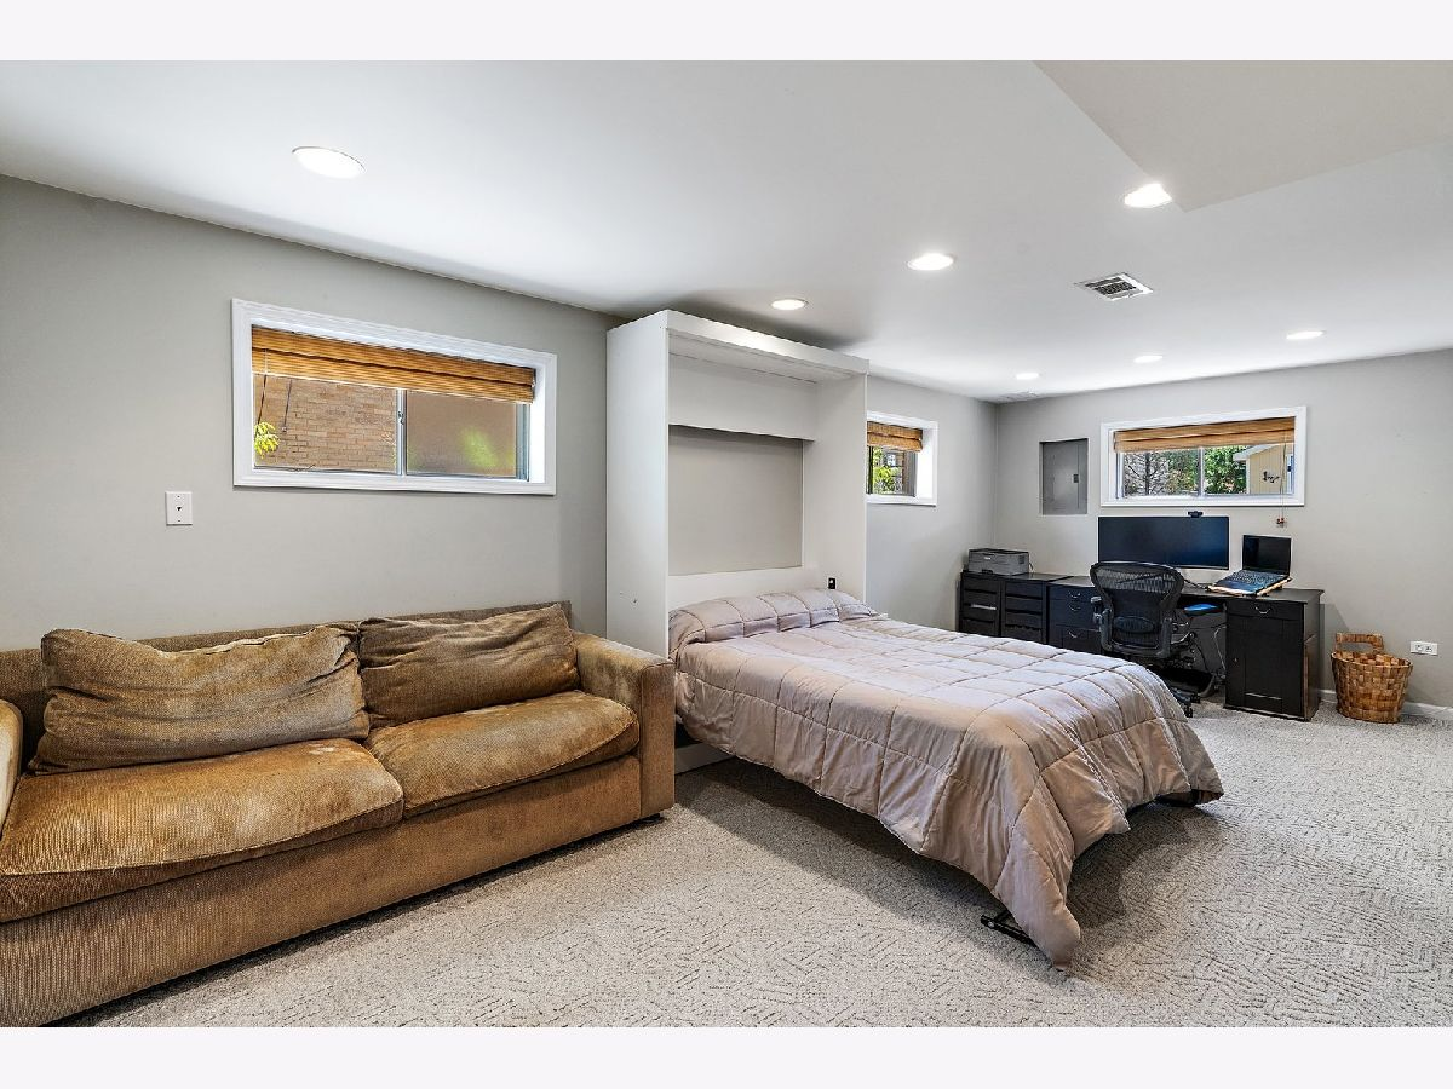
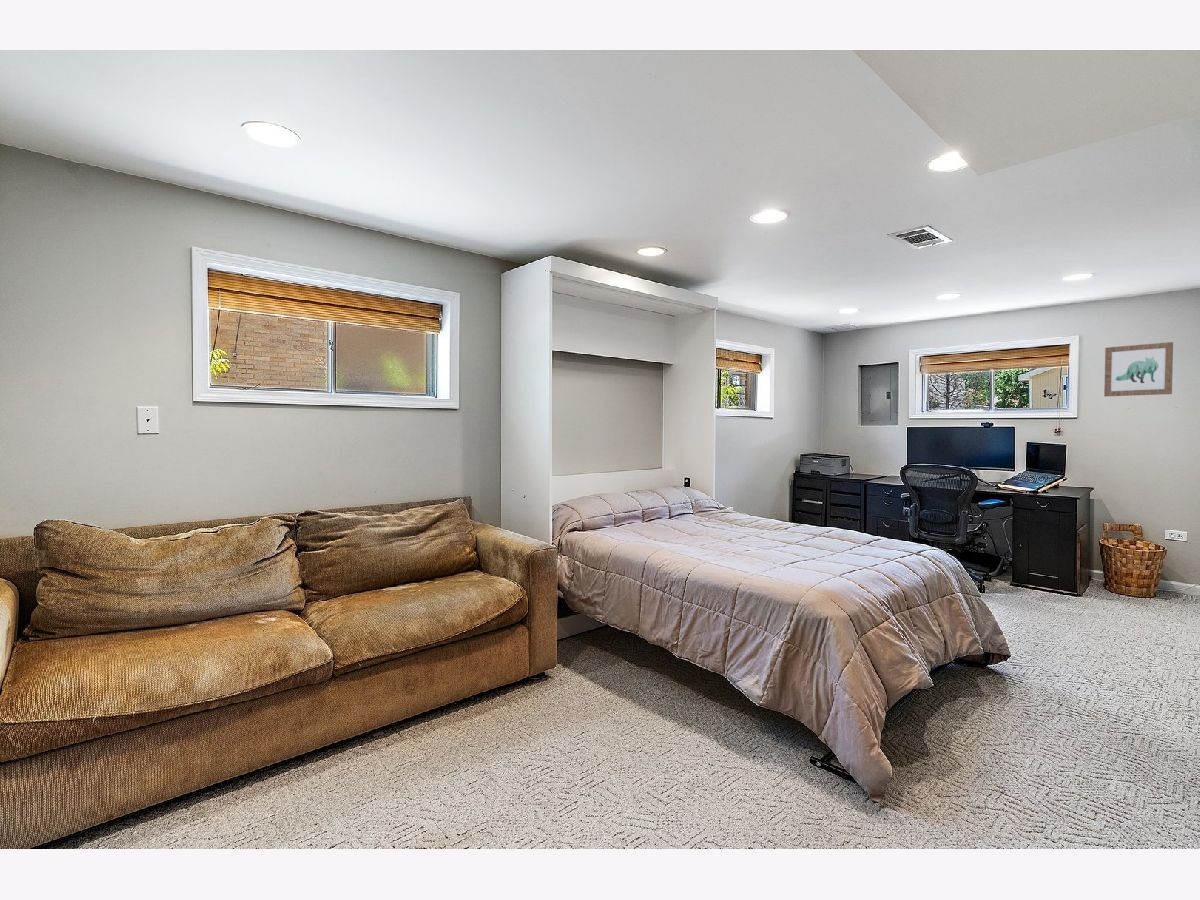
+ wall art (1137, 370)
